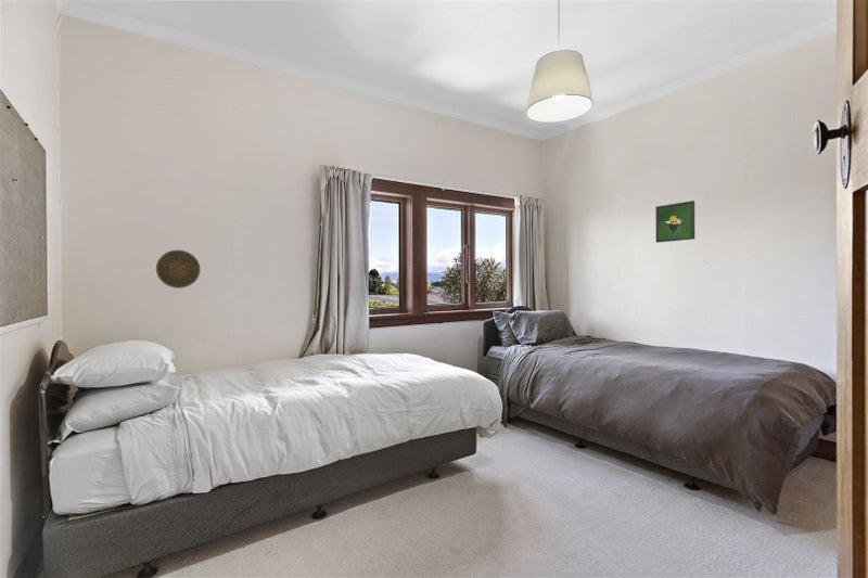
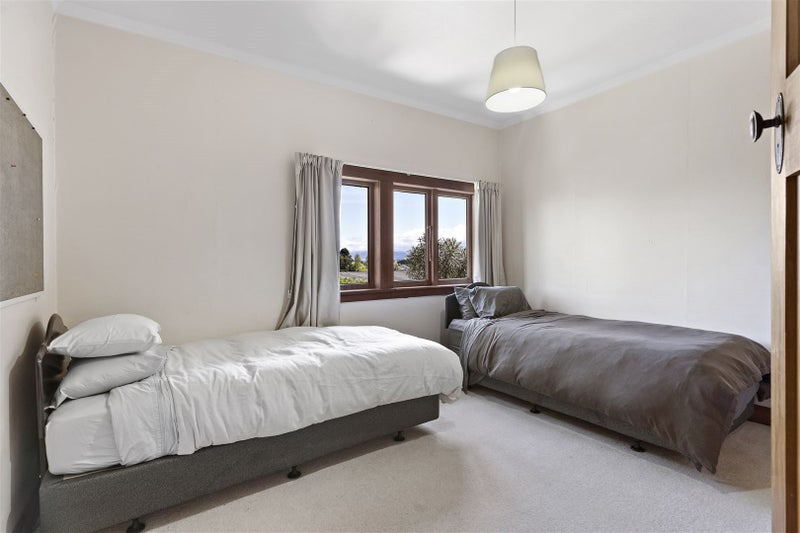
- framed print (674, 222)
- decorative plate (178, 269)
